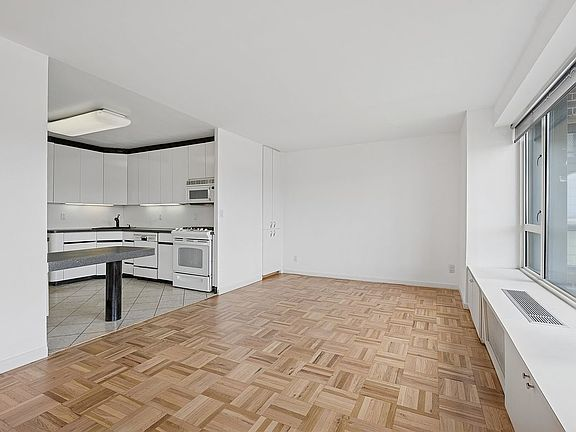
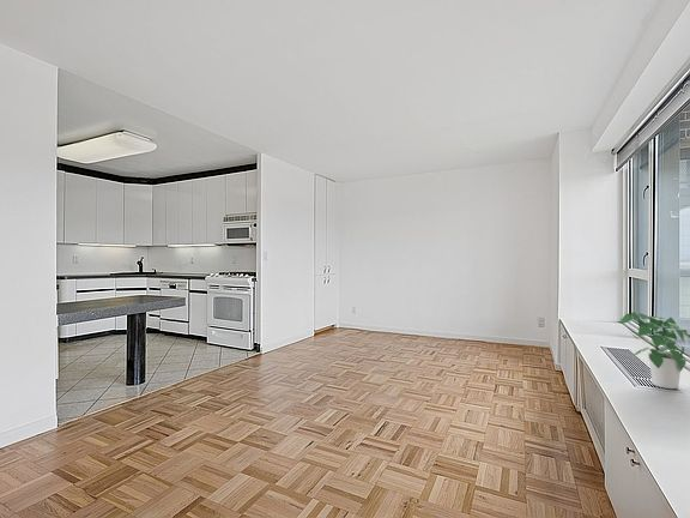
+ potted plant (656, 349)
